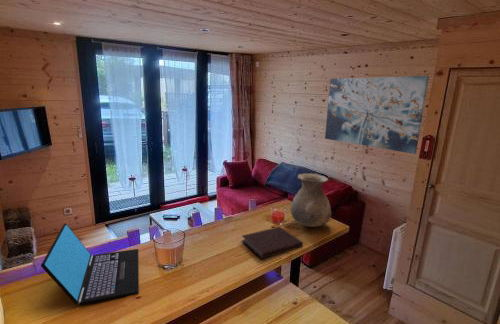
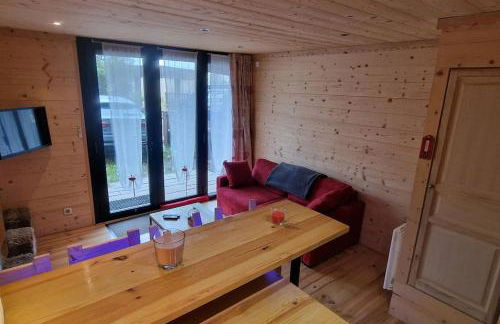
- wall art (368, 112)
- notebook (271, 241)
- vase (311, 201)
- laptop (98, 256)
